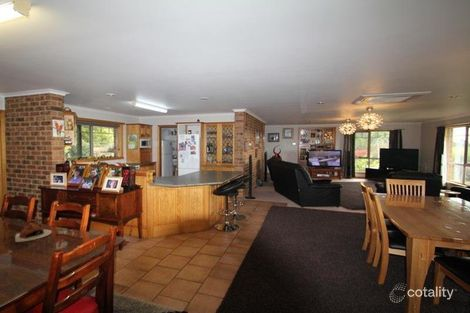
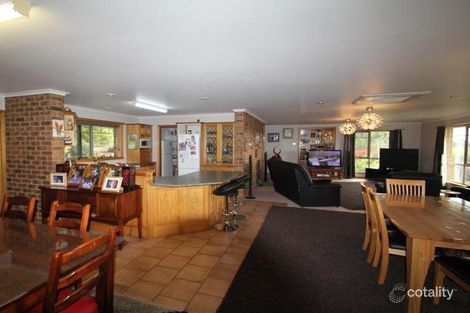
- teapot (30, 227)
